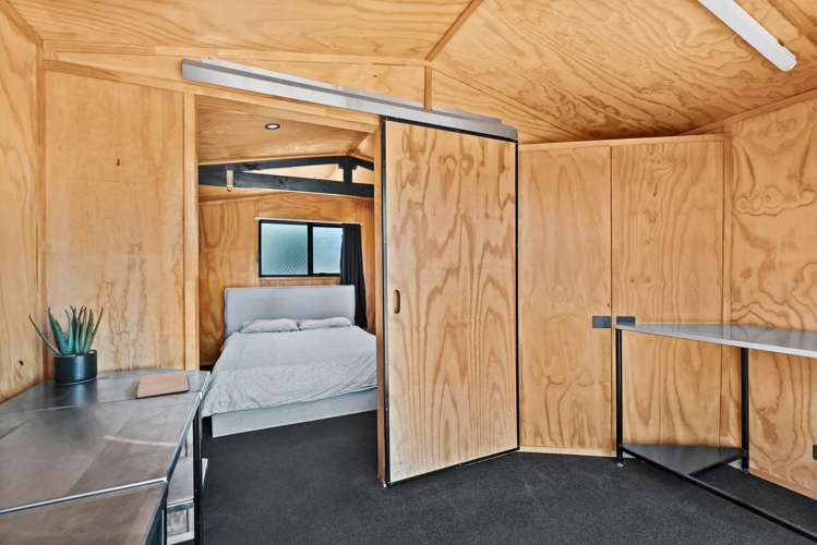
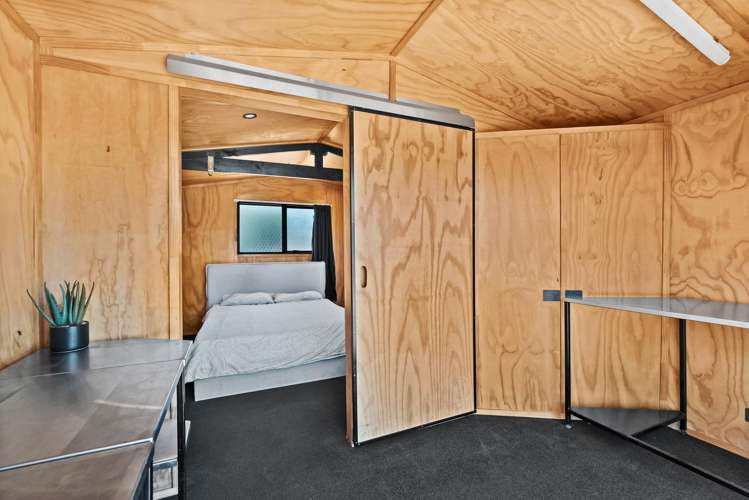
- hardback book (164, 382)
